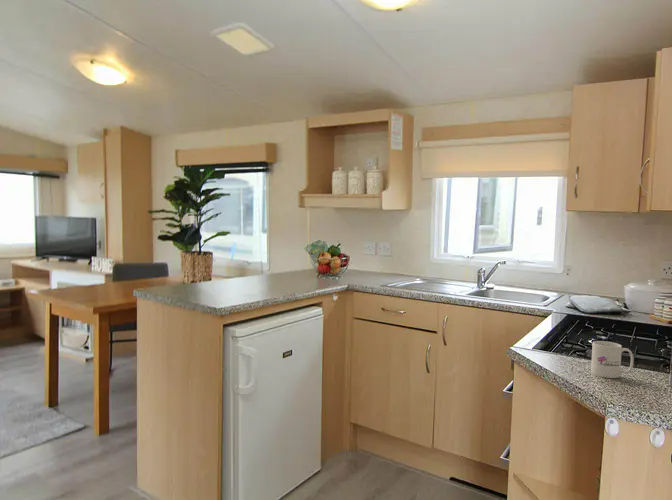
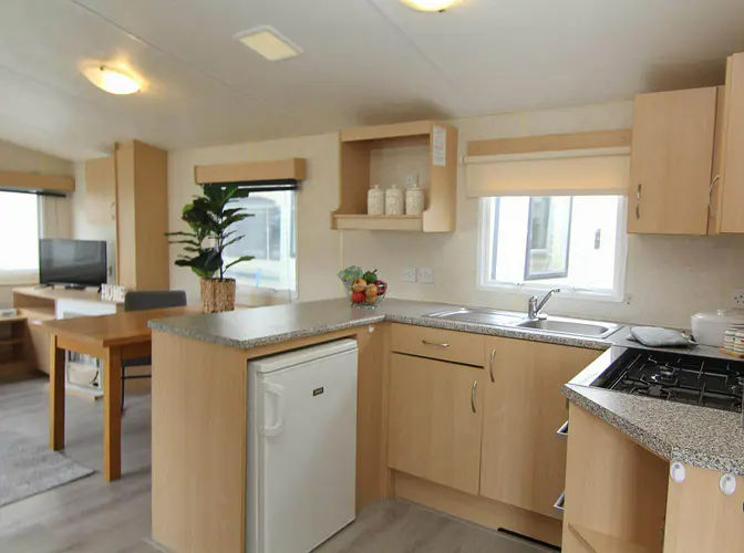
- mug (612, 359)
